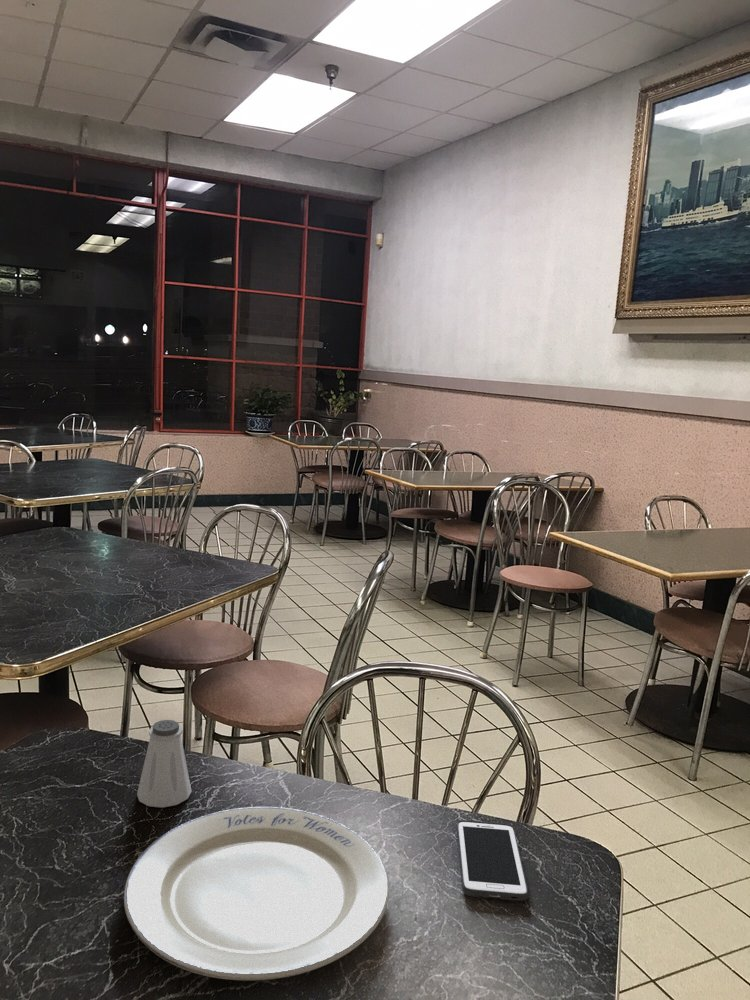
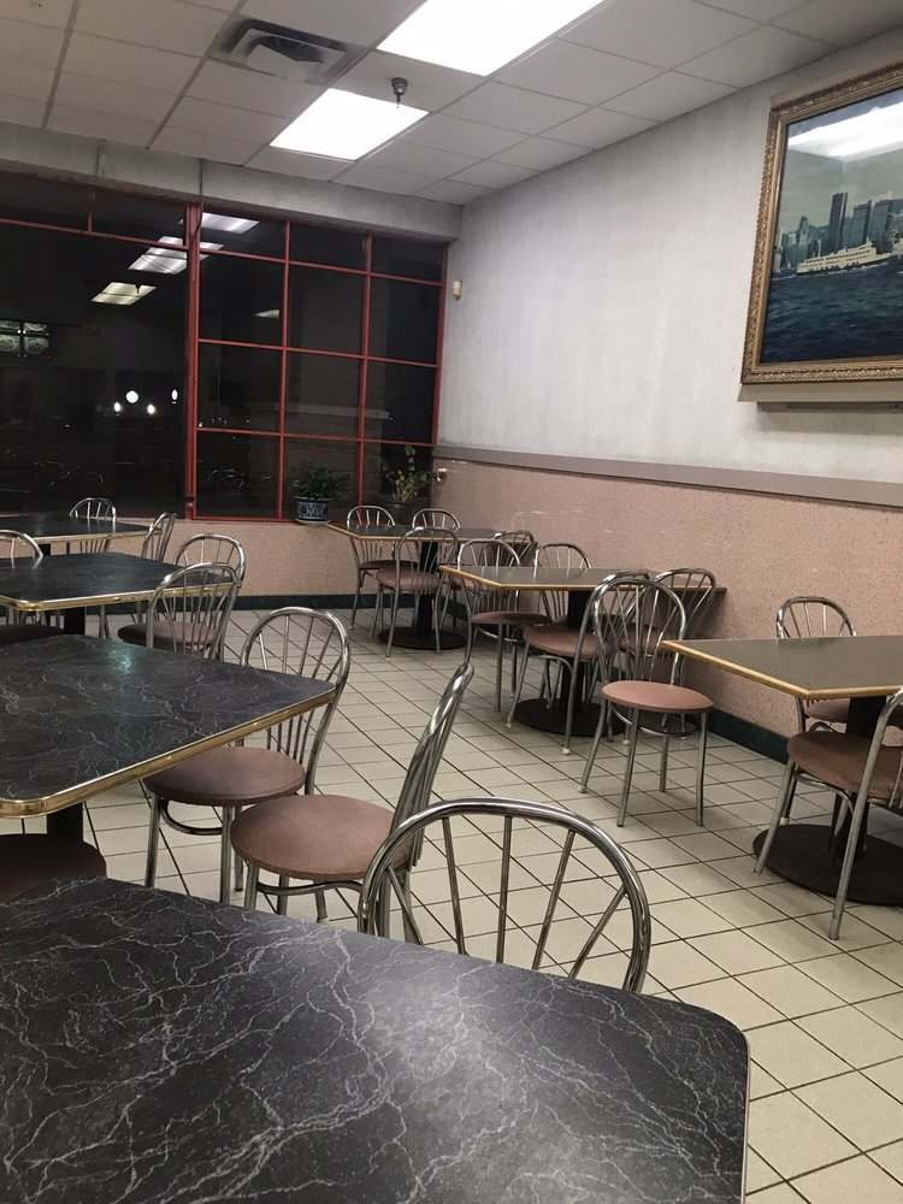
- cell phone (490, 857)
- chinaware (259, 886)
- saltshaker (165, 759)
